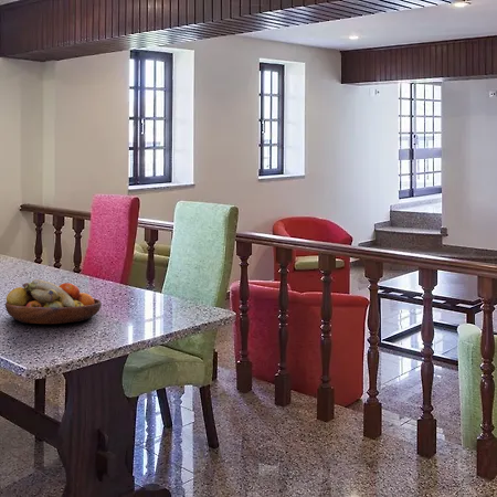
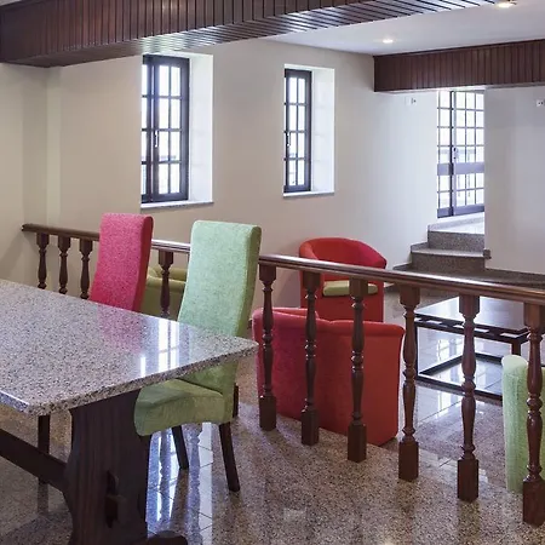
- fruit bowl (54, 298)
